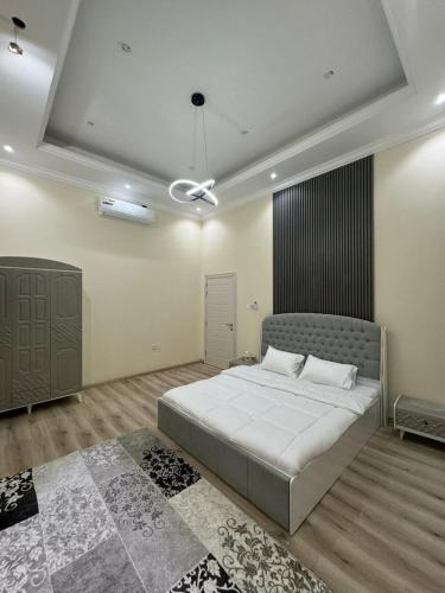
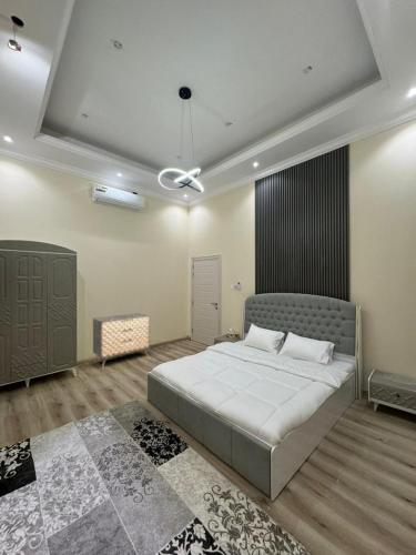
+ dresser (122, 337)
